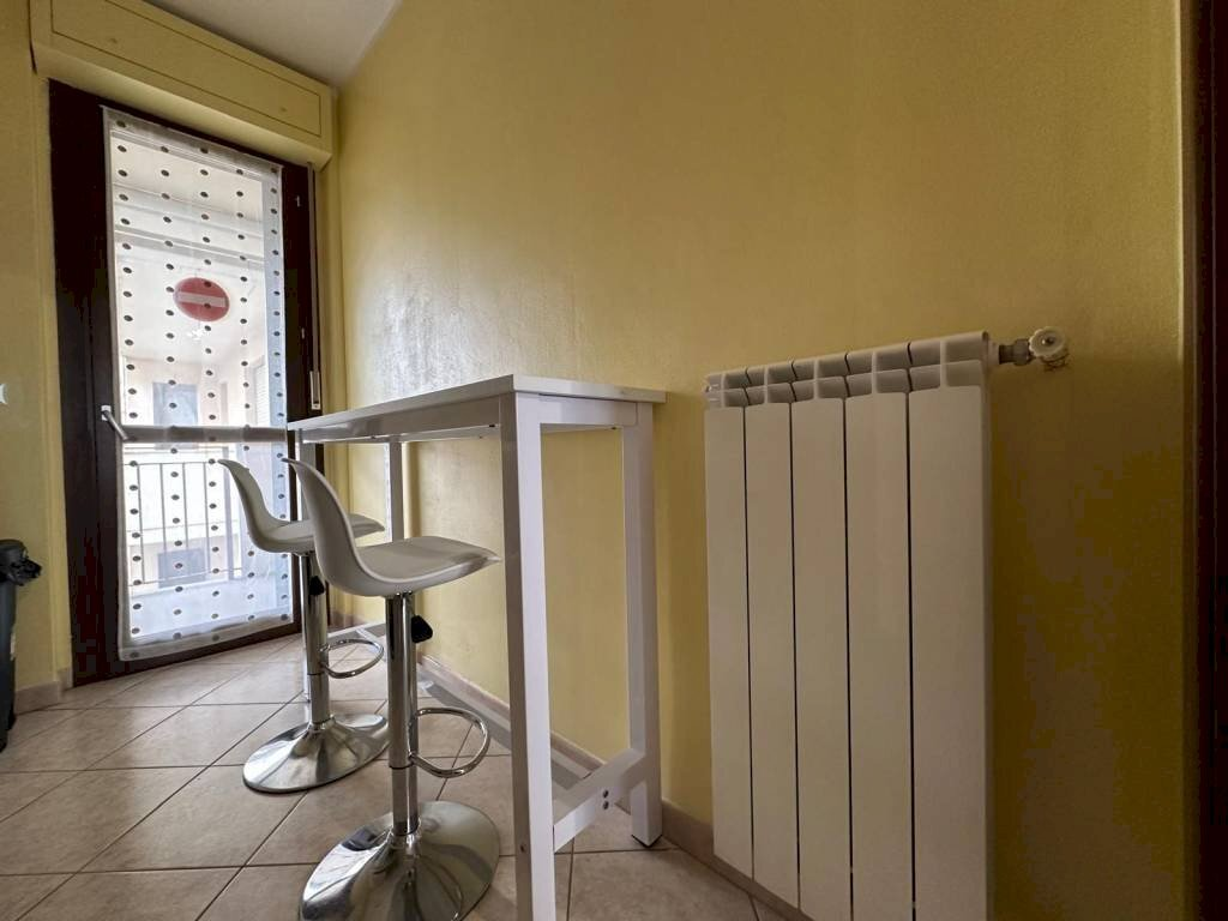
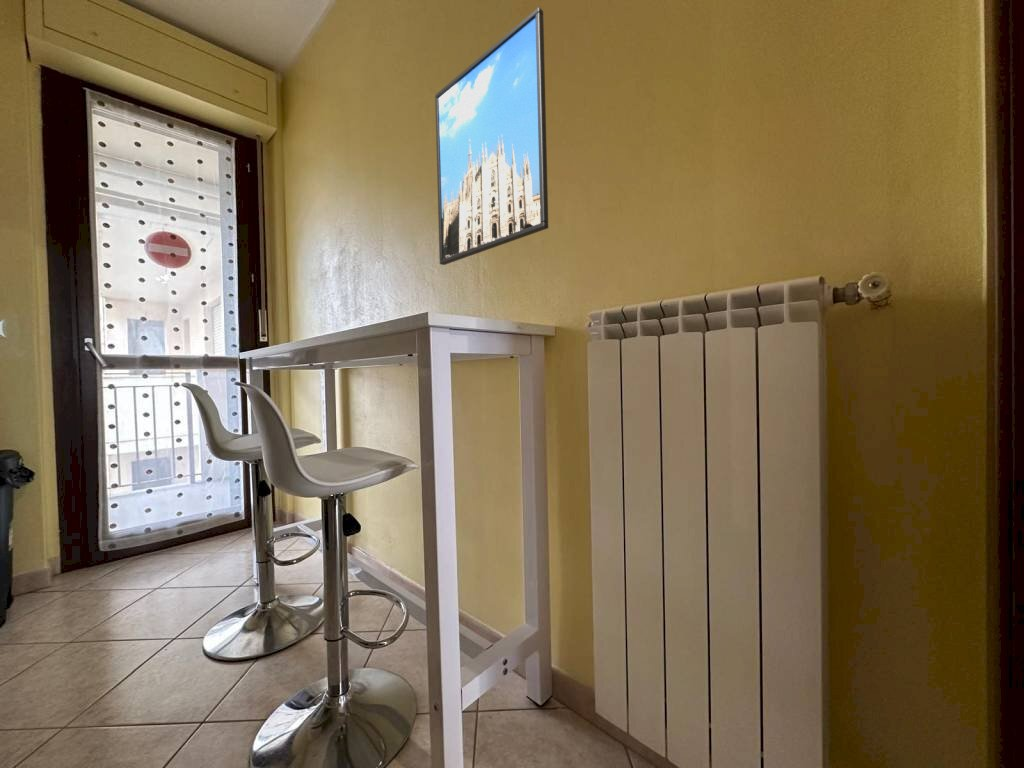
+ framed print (484, 153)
